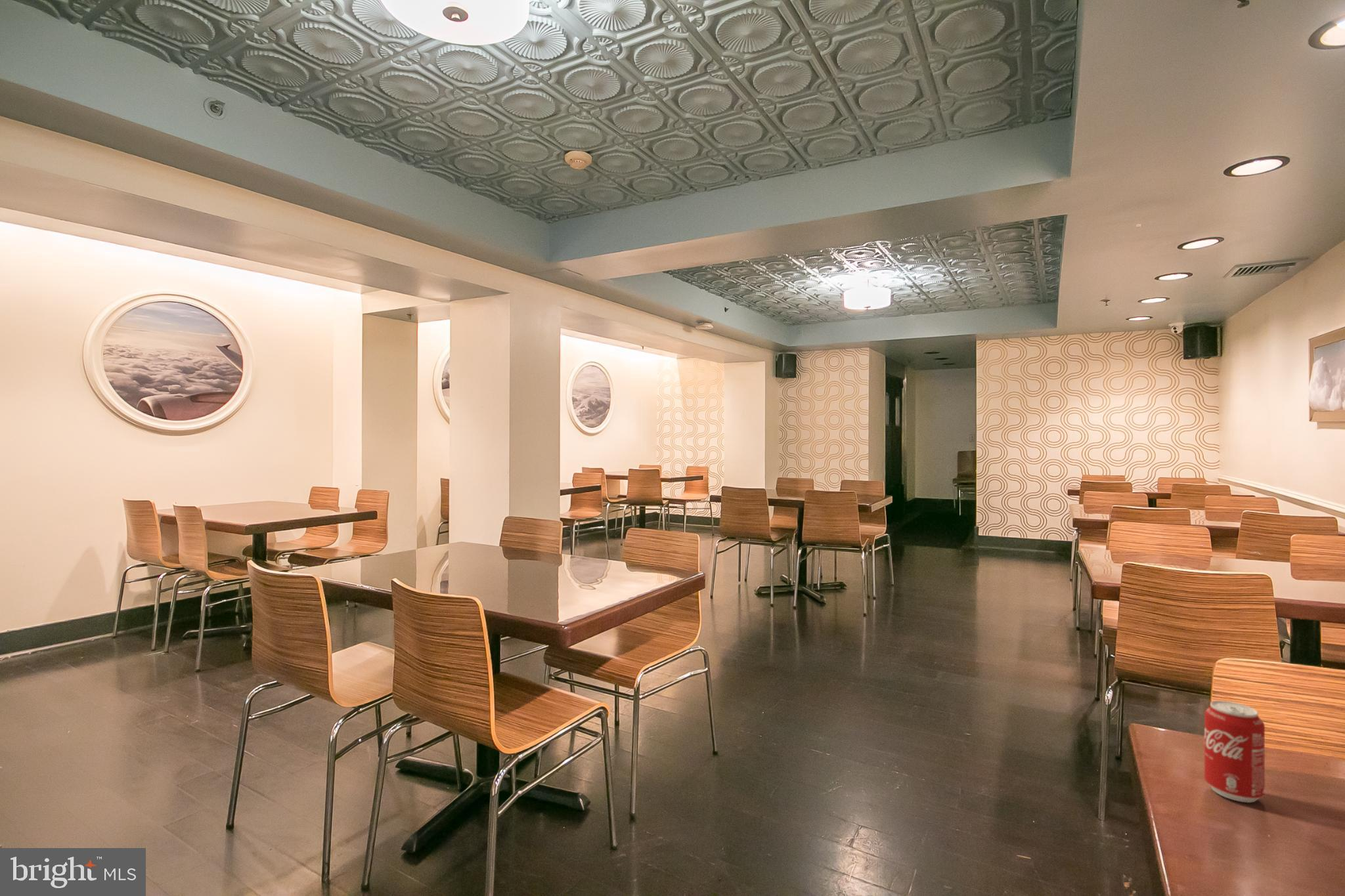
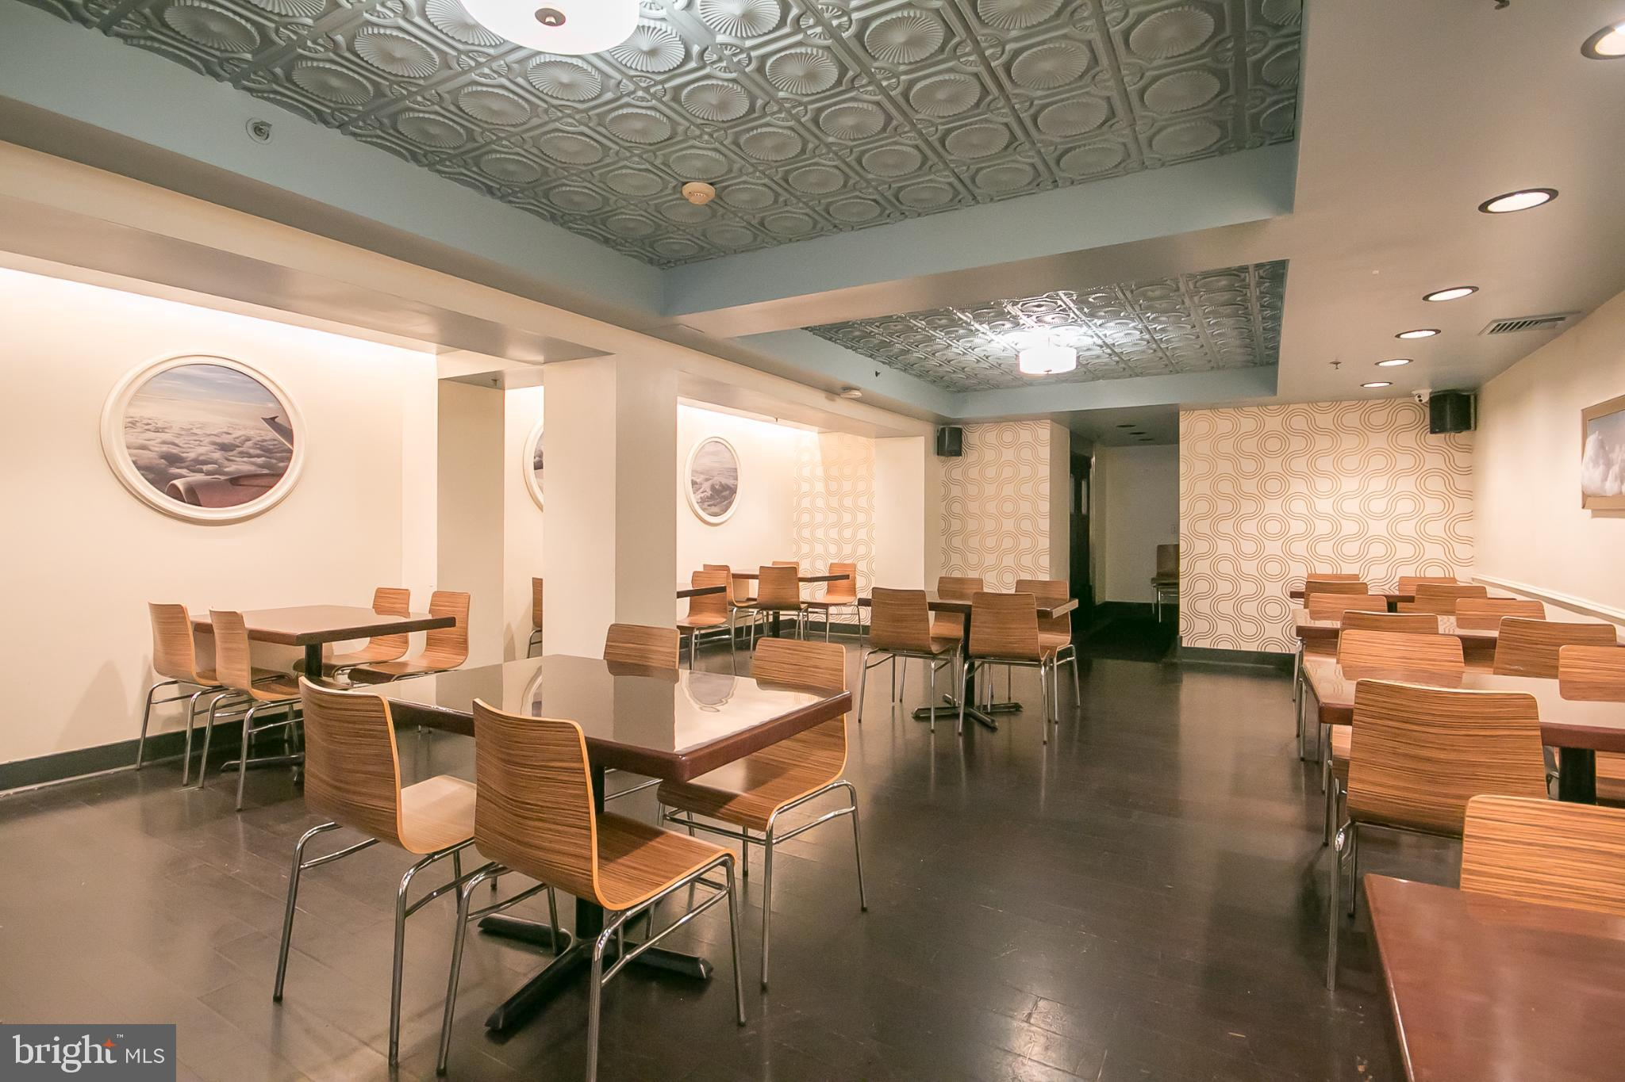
- beverage can (1233, 750)
